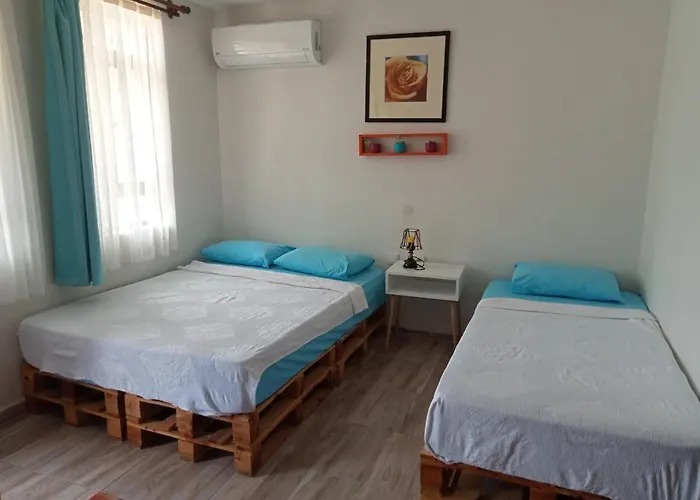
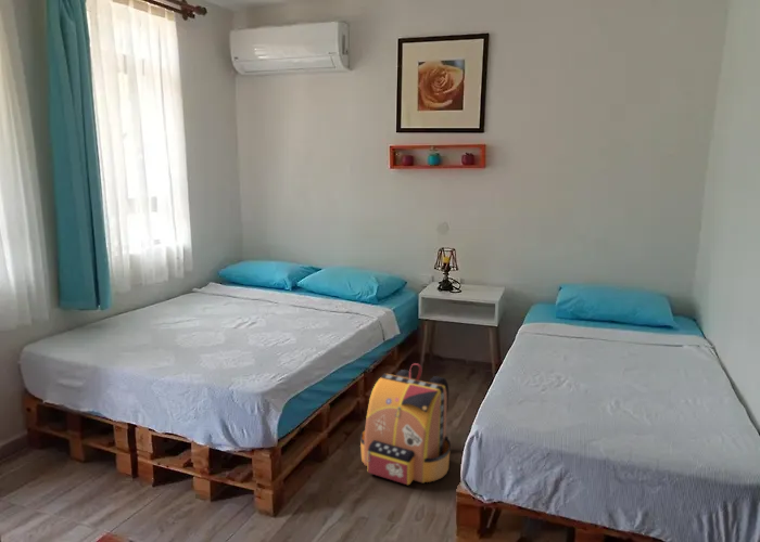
+ backpack (408, 415)
